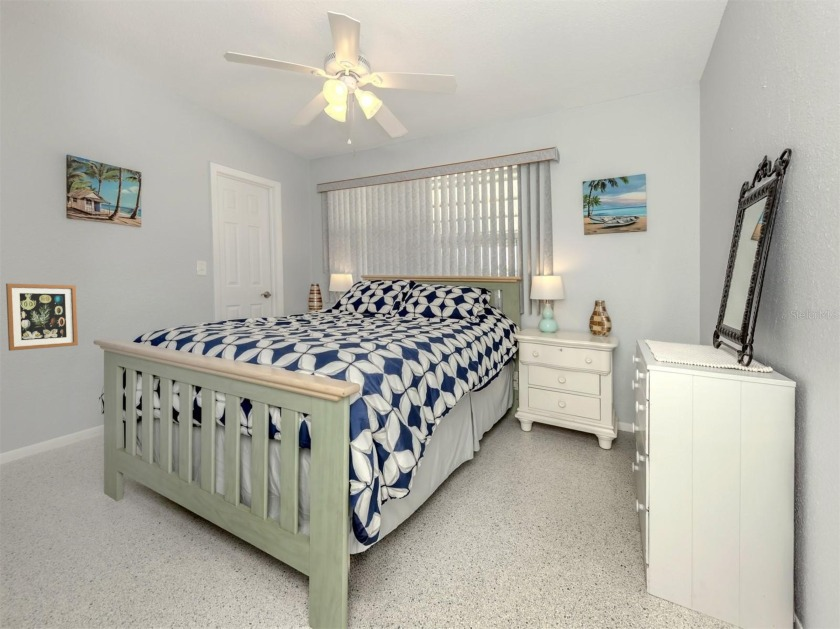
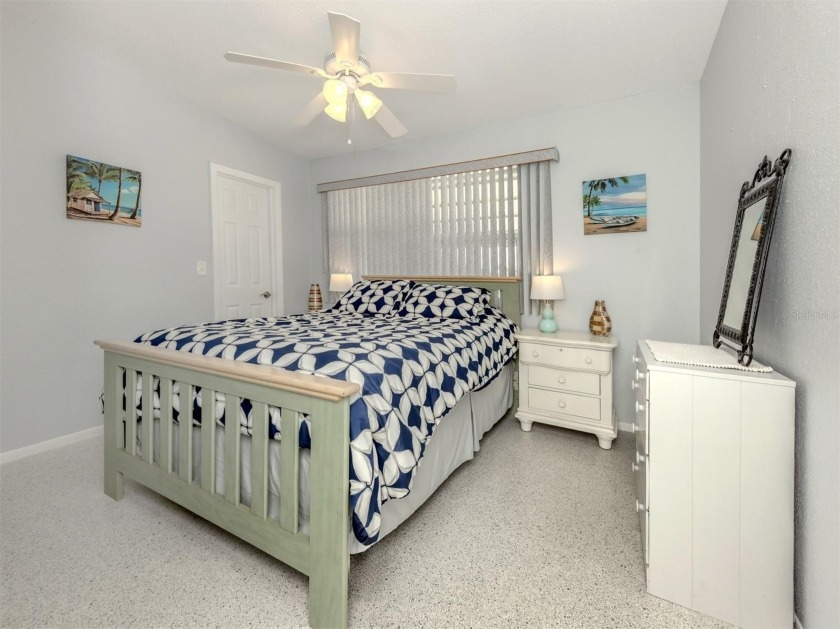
- wall art (44, 316)
